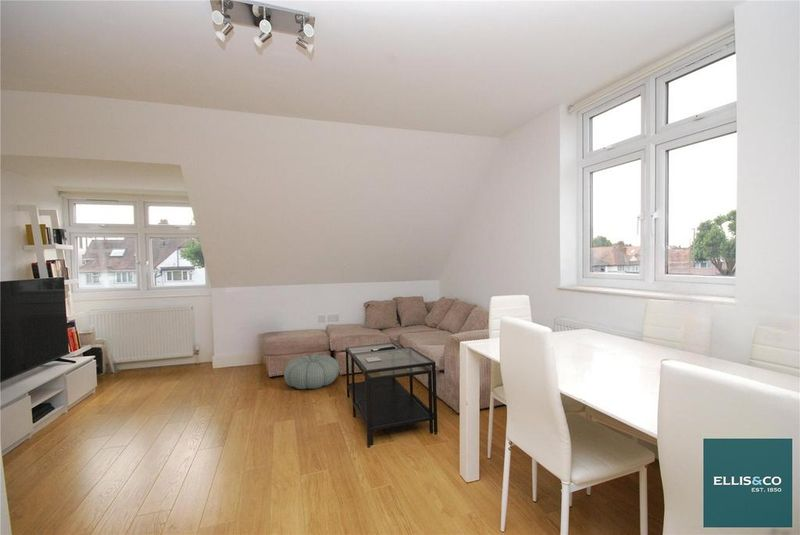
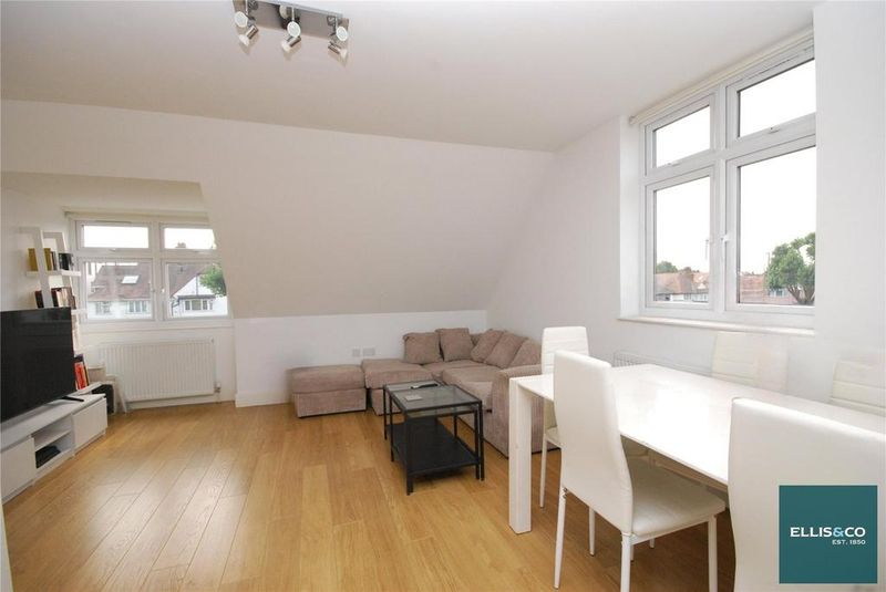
- pouf (312, 370)
